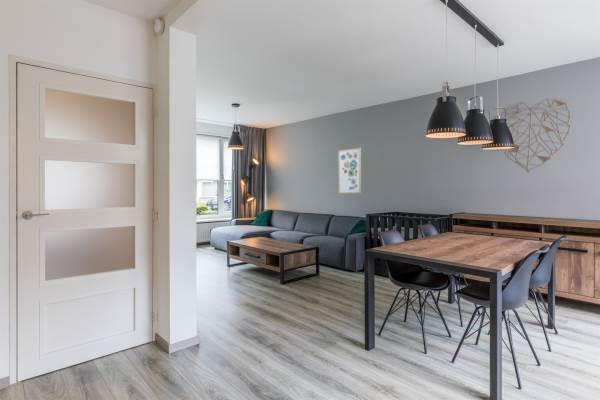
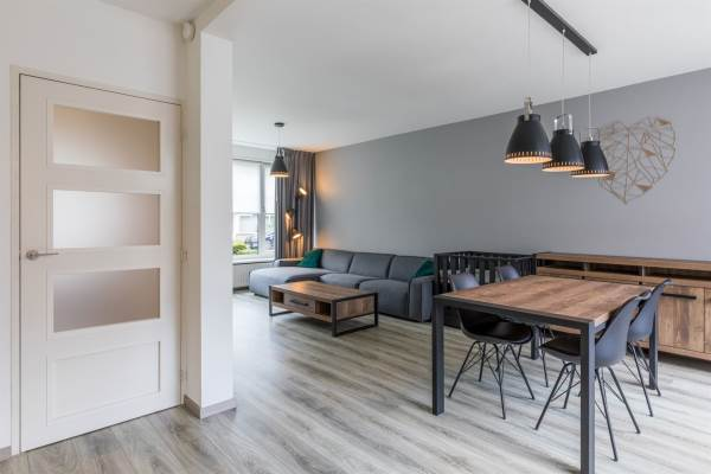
- wall art (349, 171)
